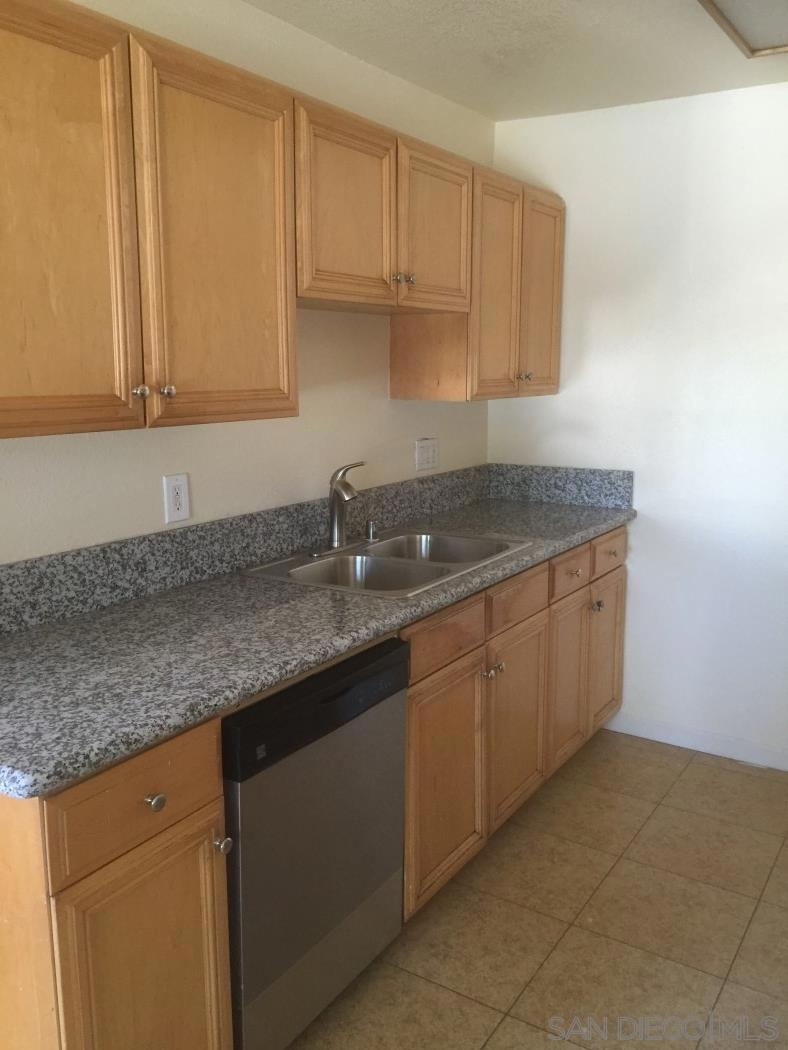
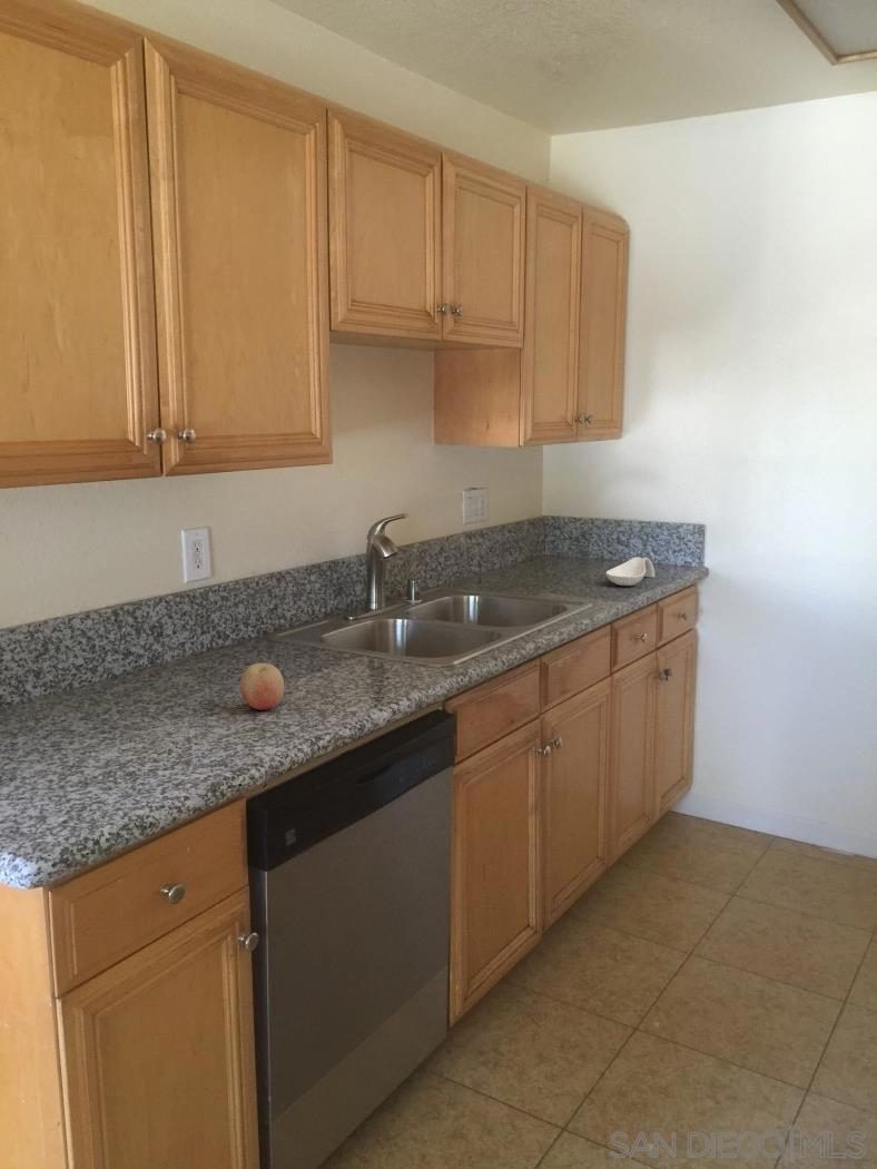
+ fruit (262, 686)
+ spoon rest (632, 570)
